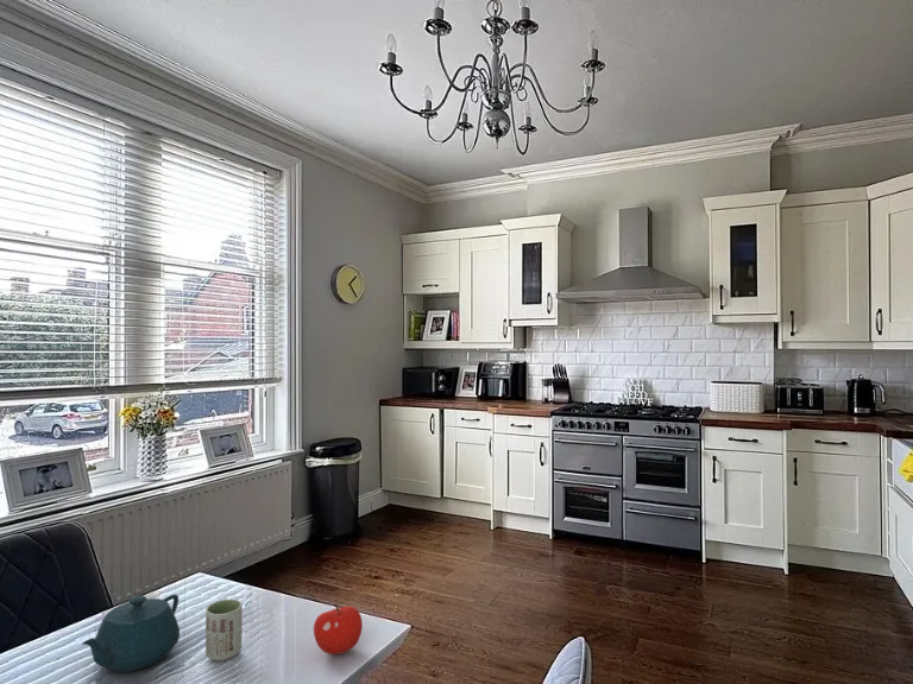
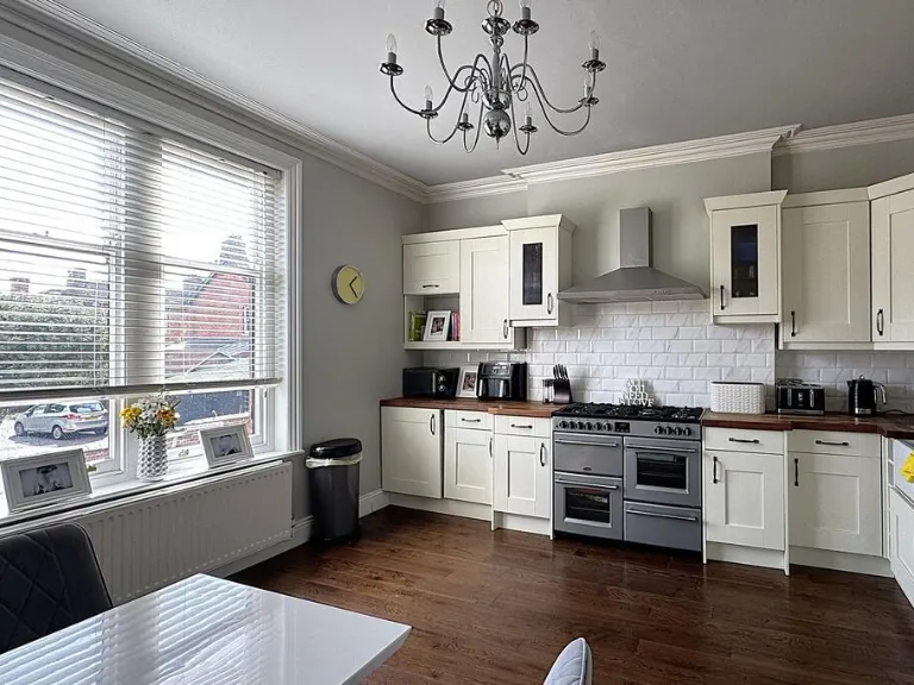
- fruit (338, 626)
- cup (223, 629)
- teapot (134, 629)
